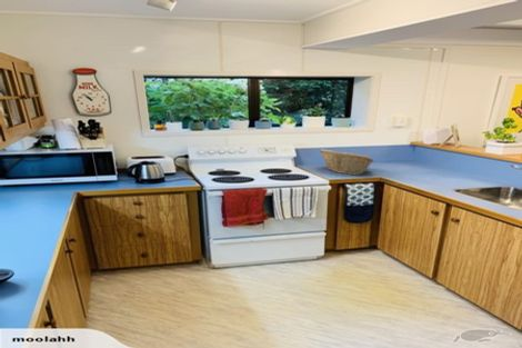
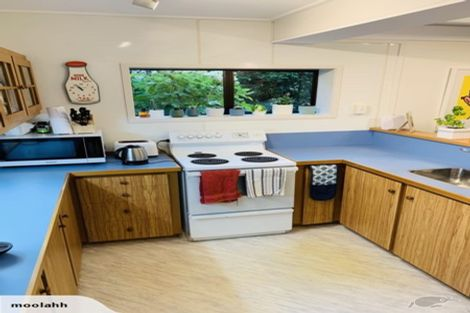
- fruit basket (345, 159)
